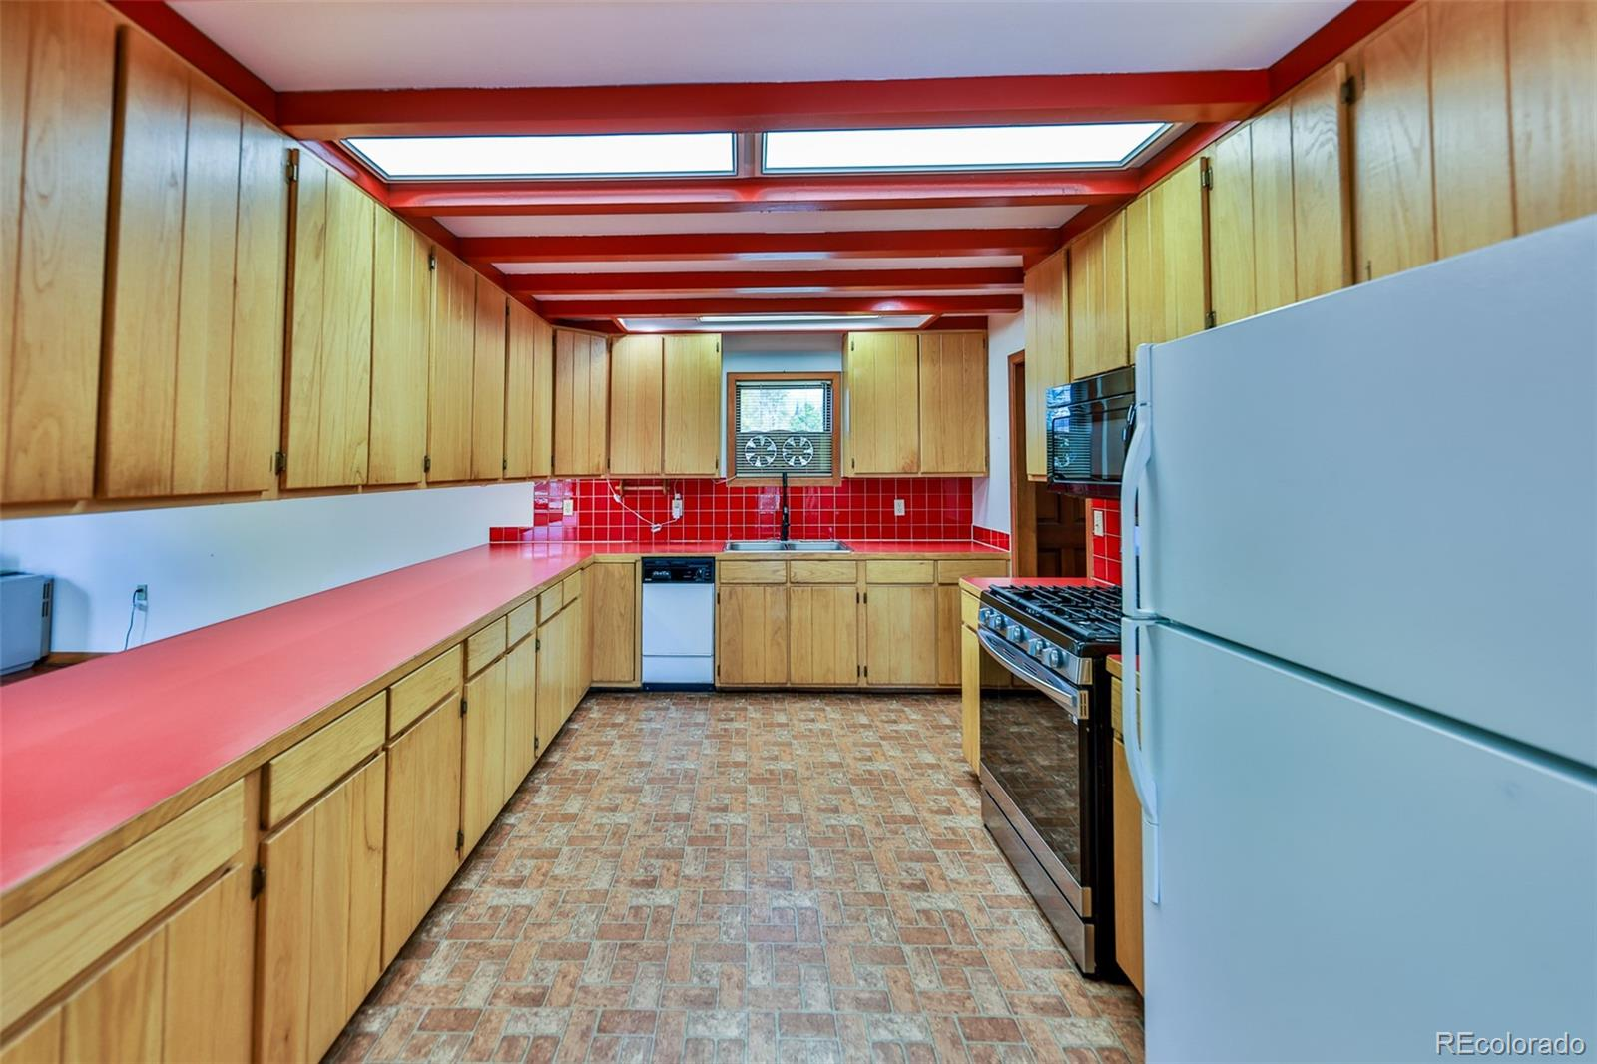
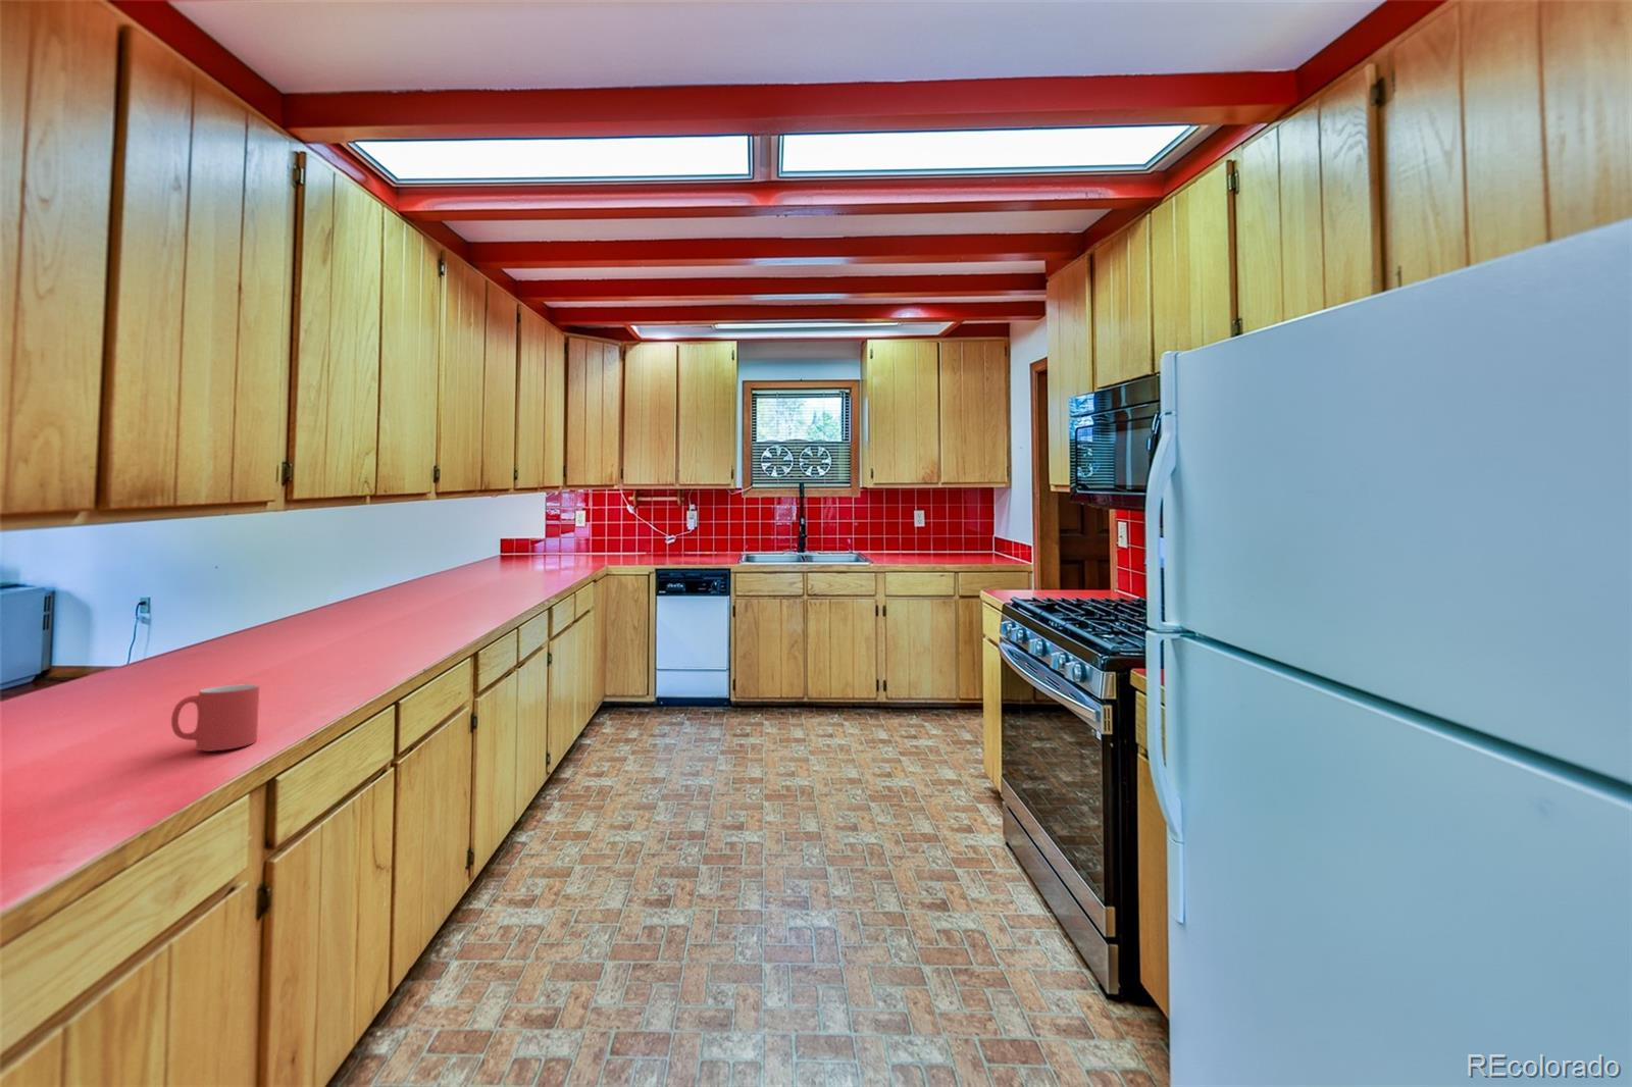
+ mug (215, 718)
